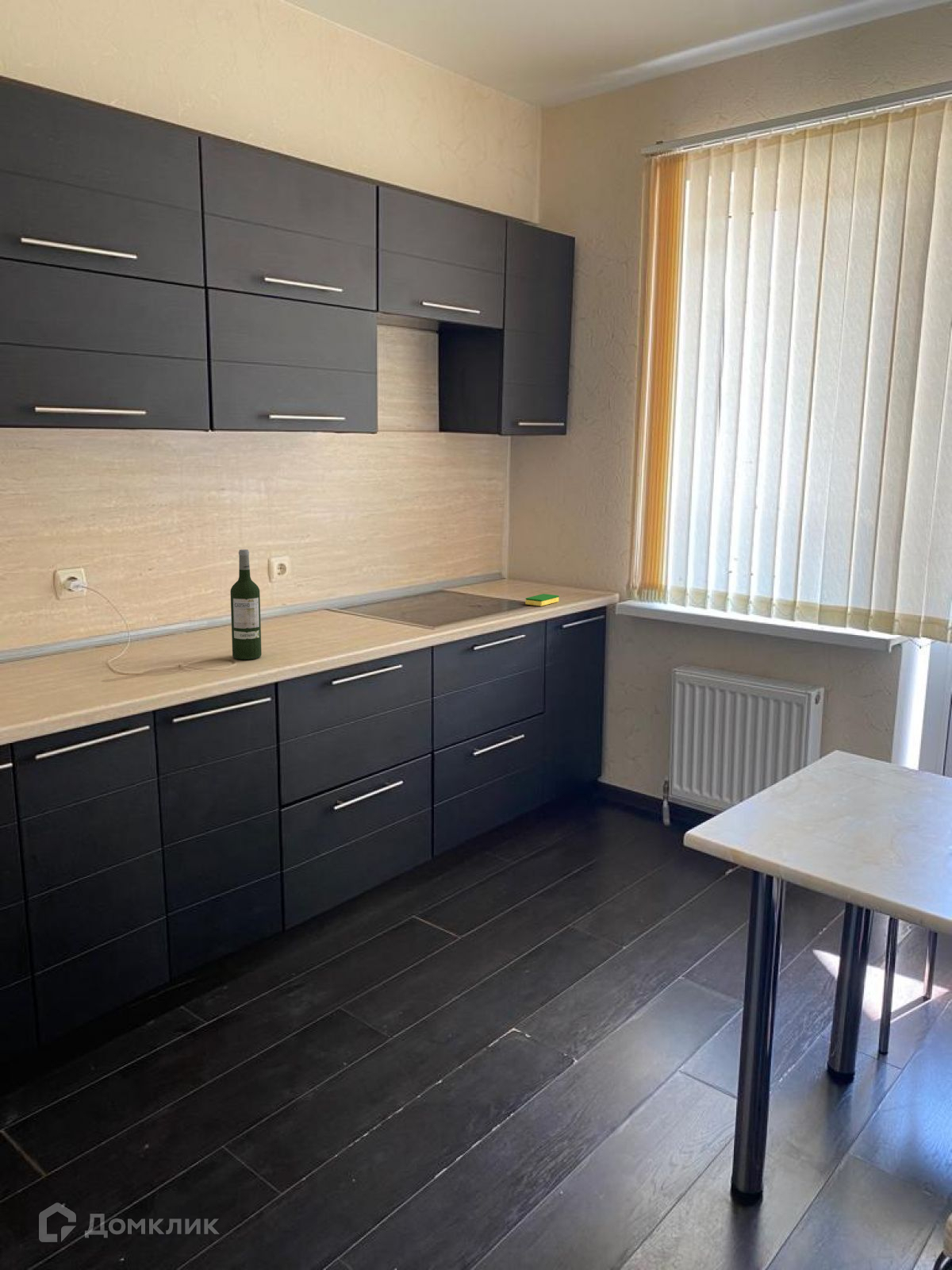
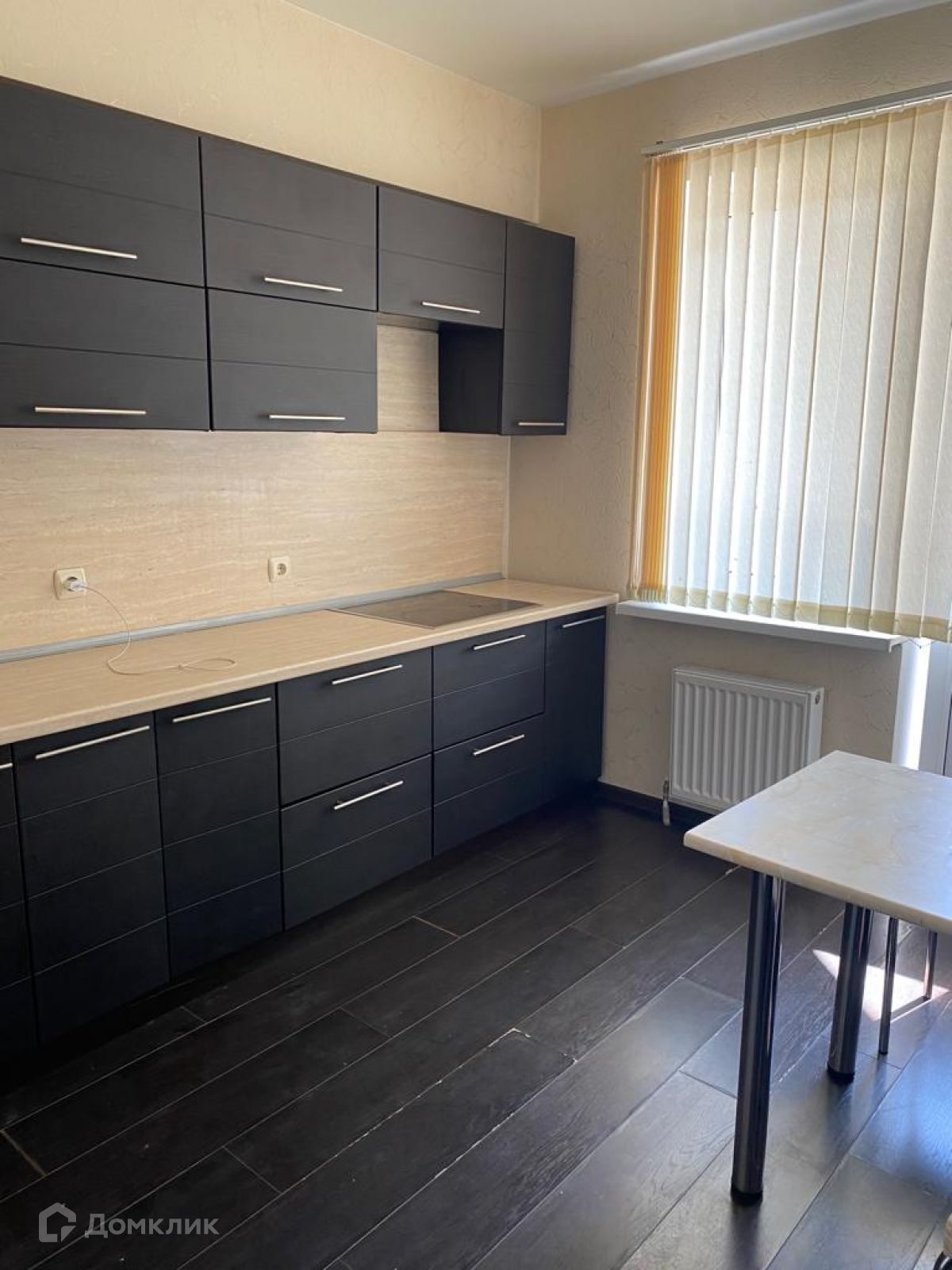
- dish sponge (542, 599)
- wine bottle (245, 603)
